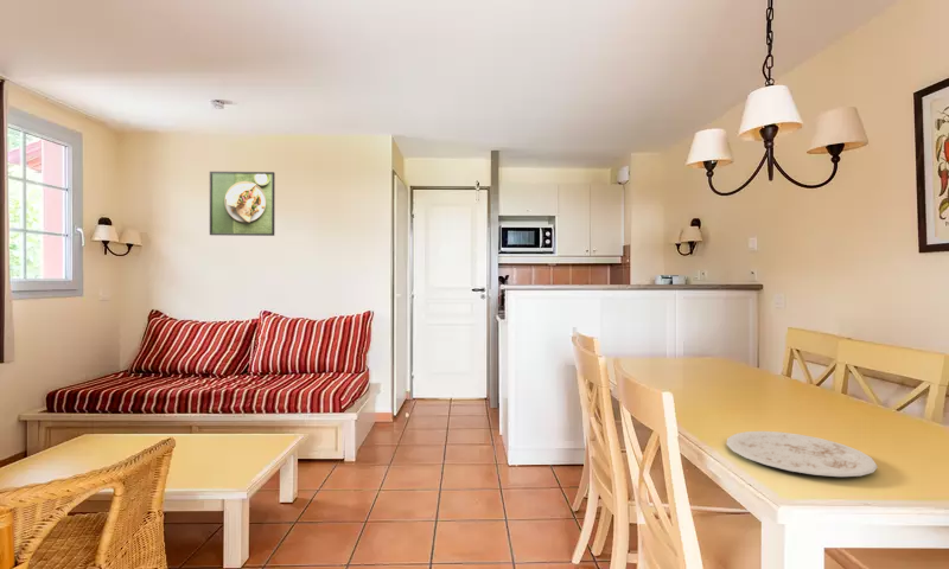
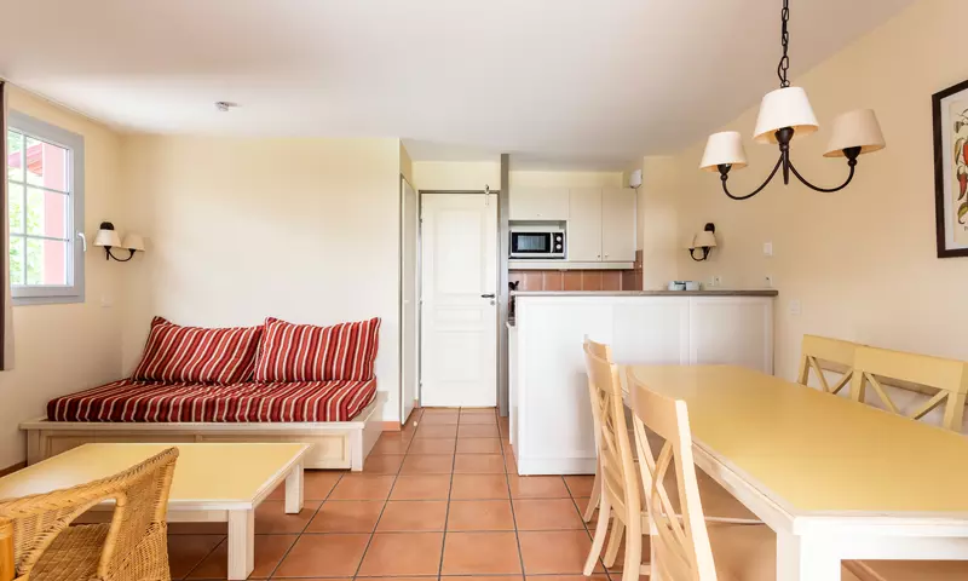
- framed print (242, 203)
- plate (796, 453)
